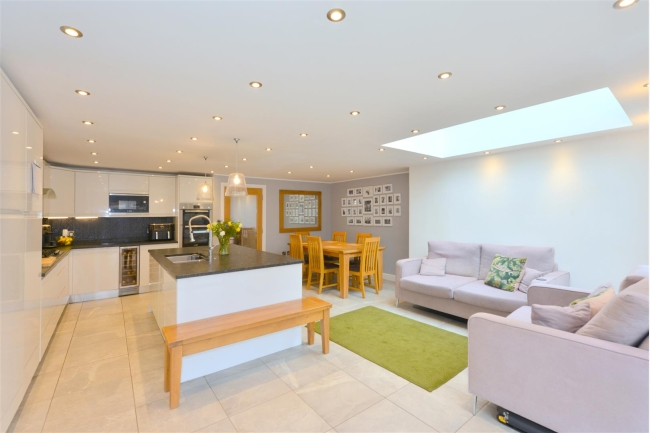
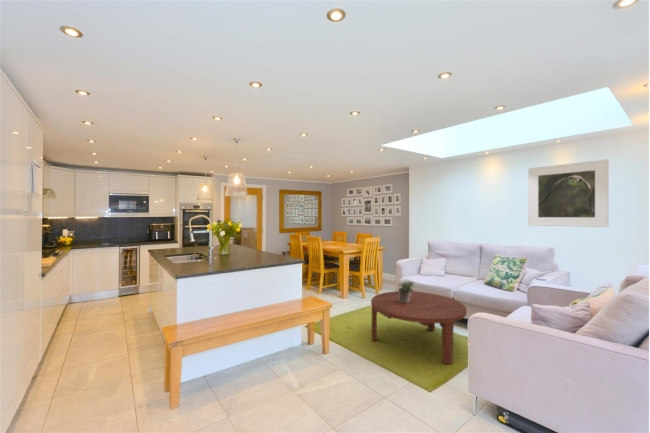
+ coffee table (416, 321)
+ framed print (565, 195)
+ potted plant (407, 290)
